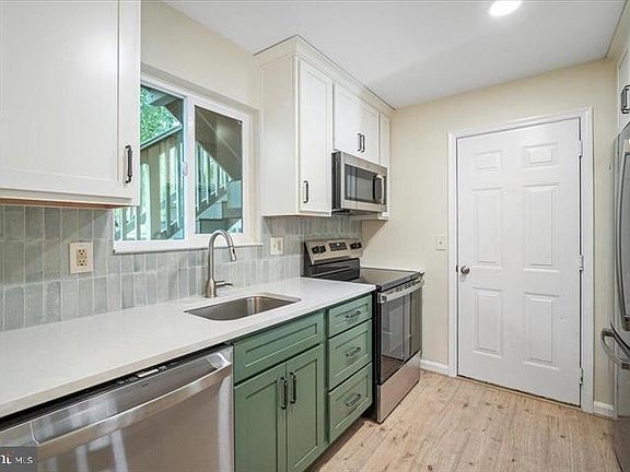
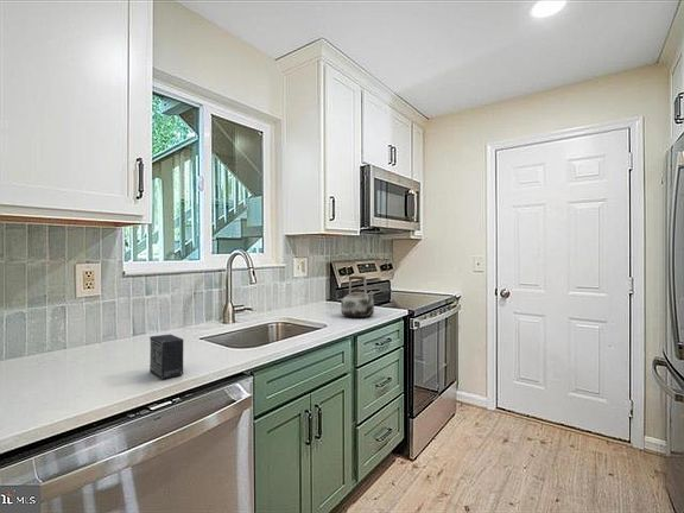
+ small box (166, 355)
+ kettle (360, 296)
